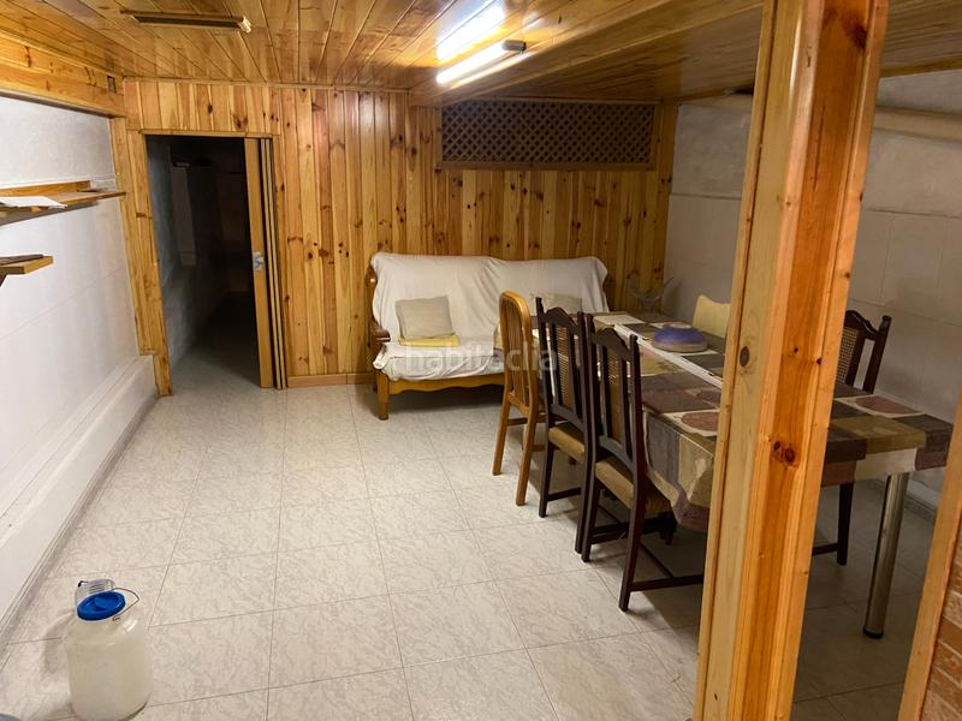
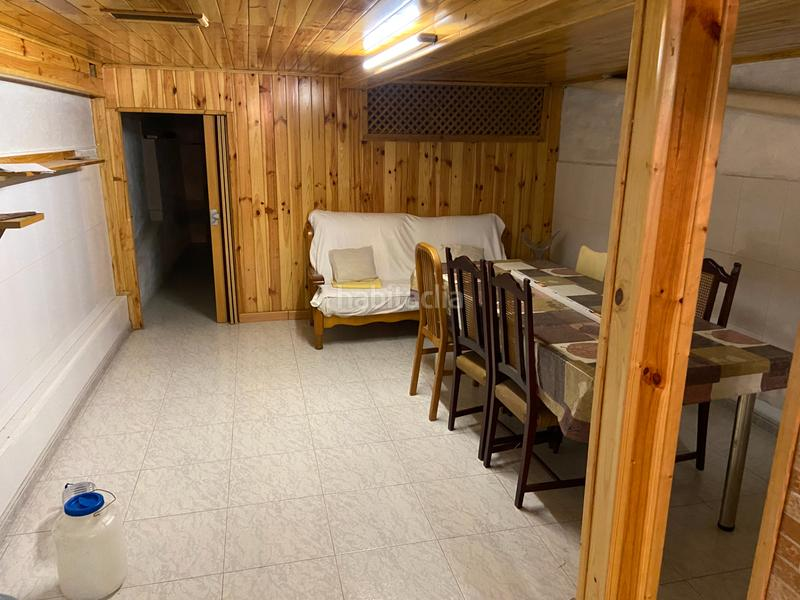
- decorative bowl (679, 334)
